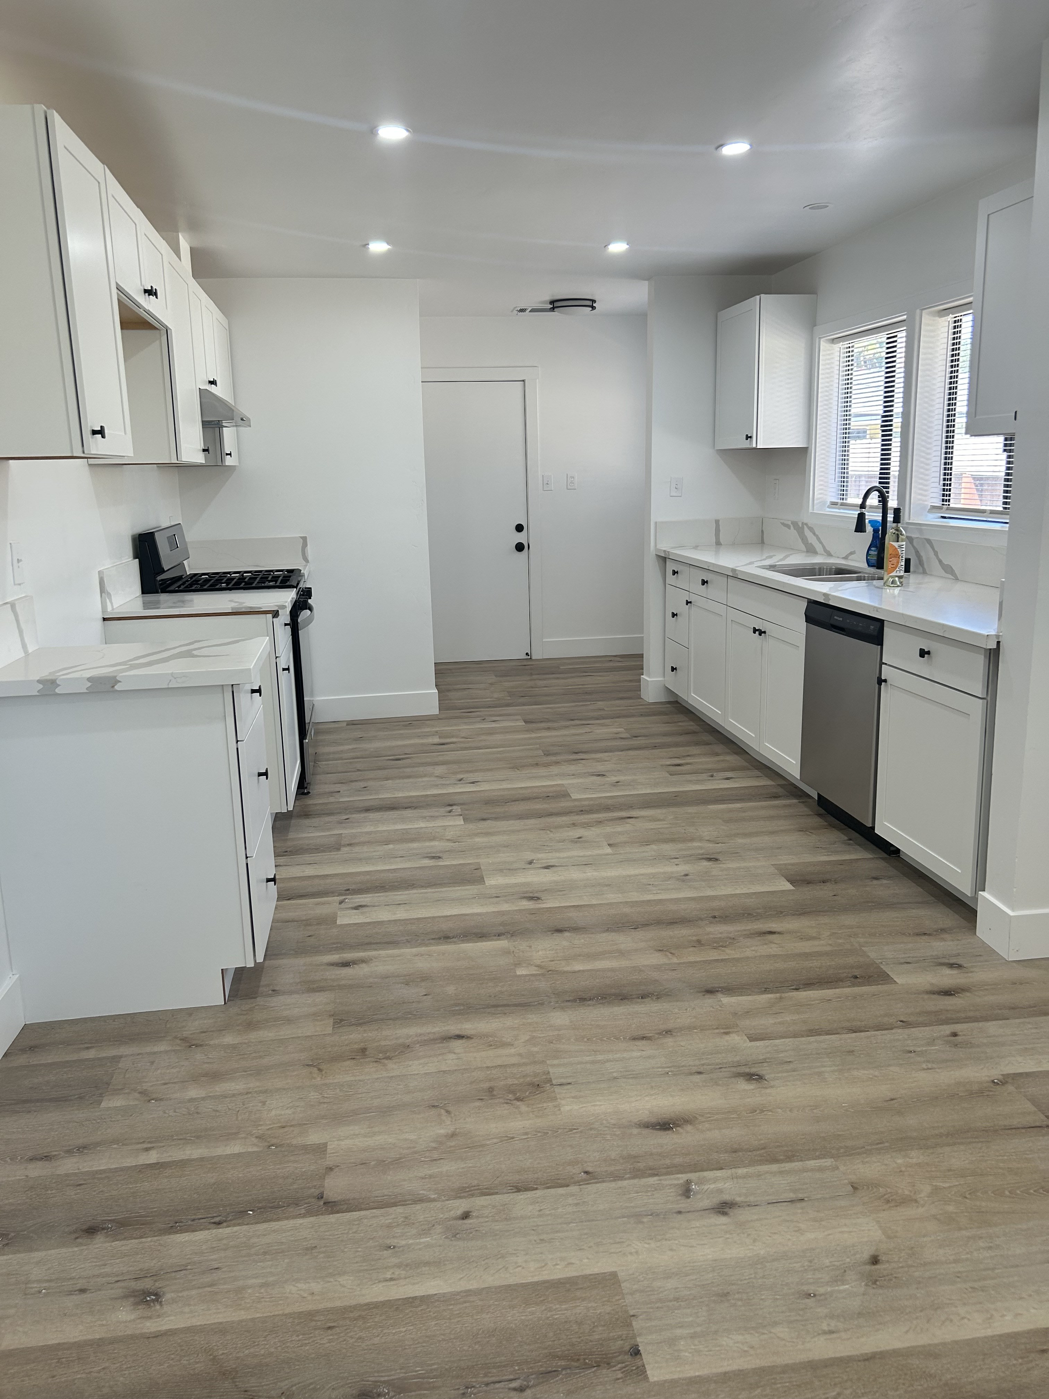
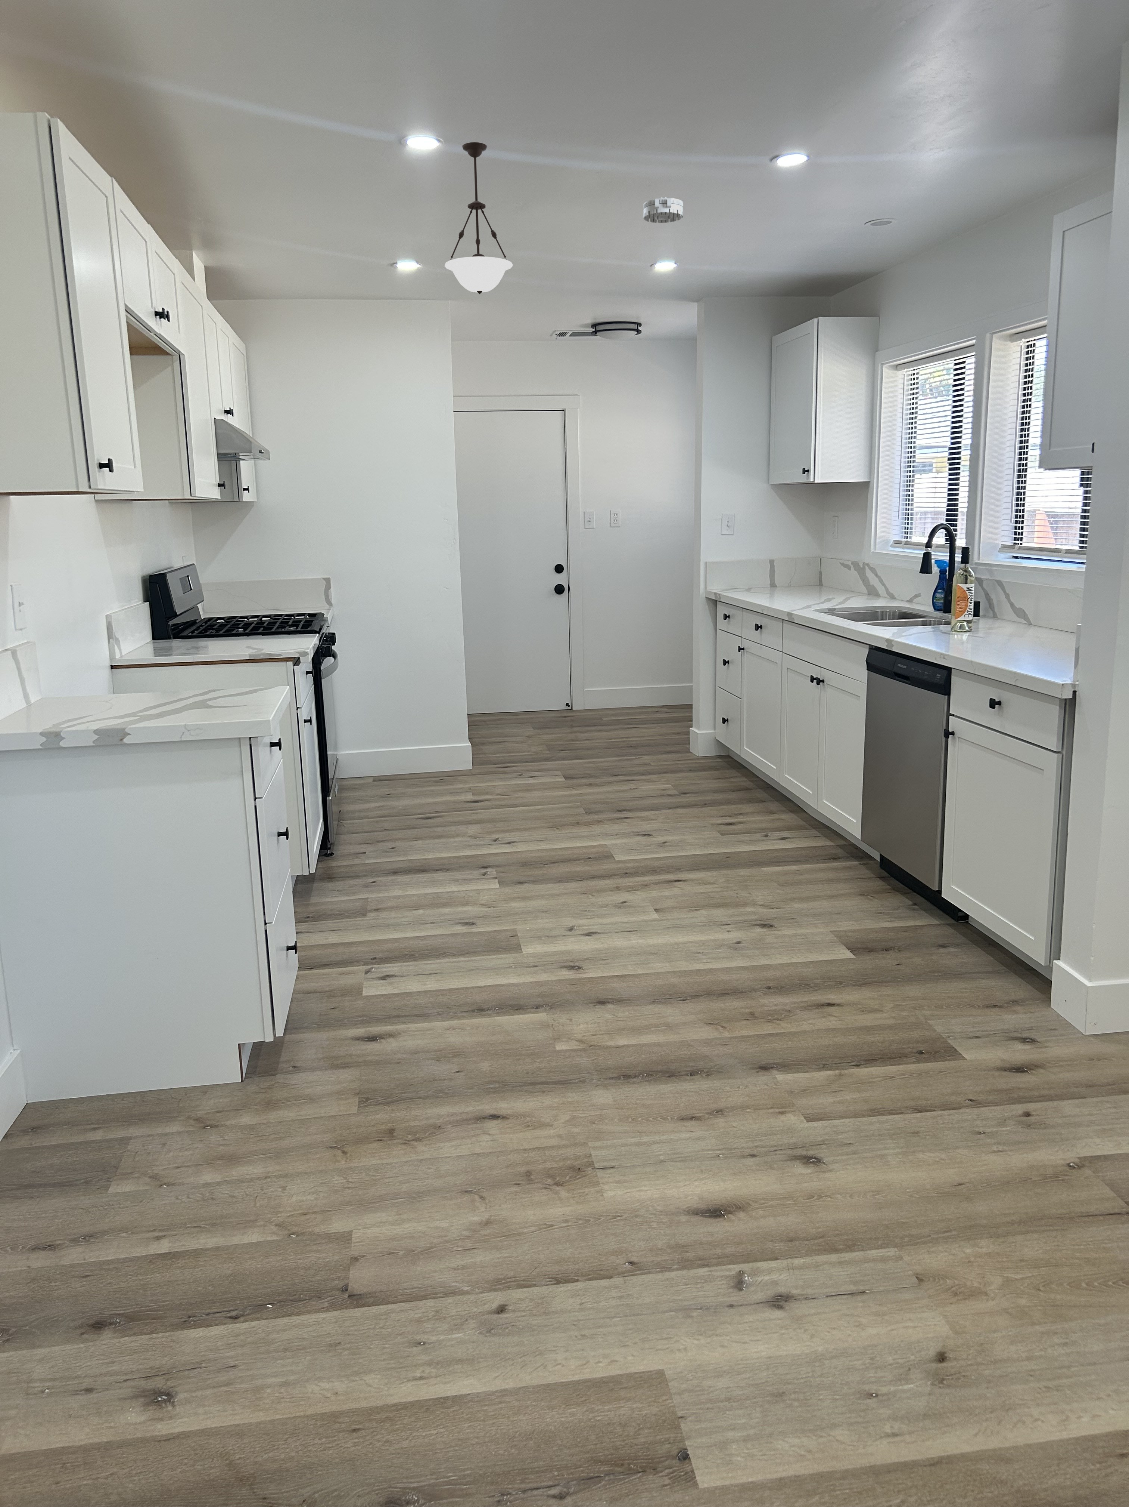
+ smoke detector (663, 210)
+ pendant light (477, 221)
